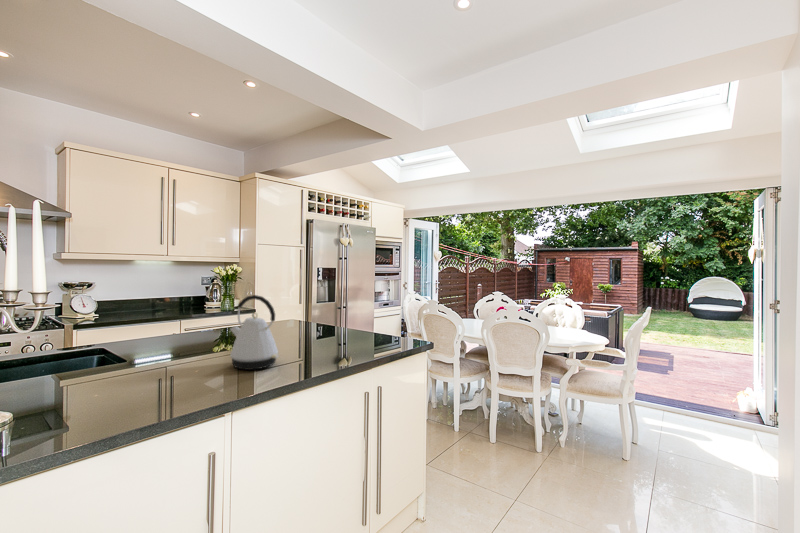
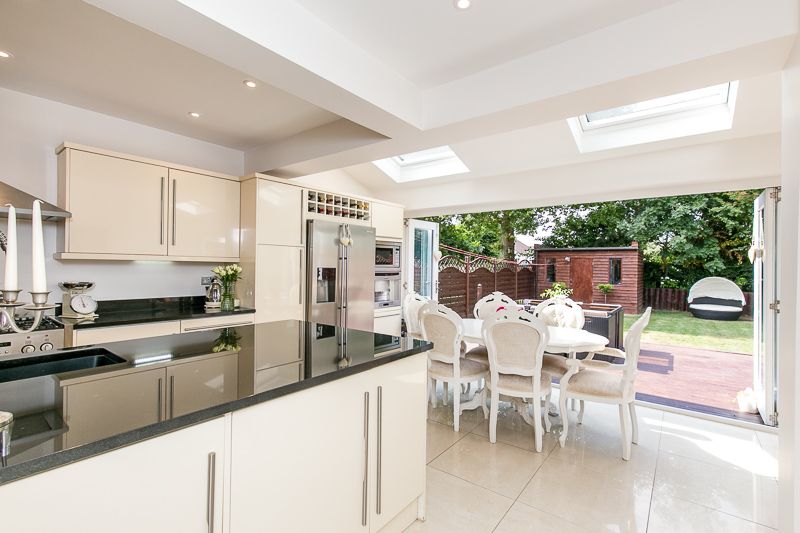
- kettle (253, 330)
